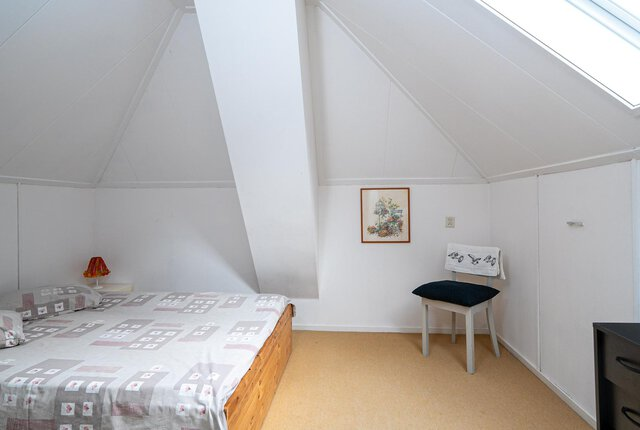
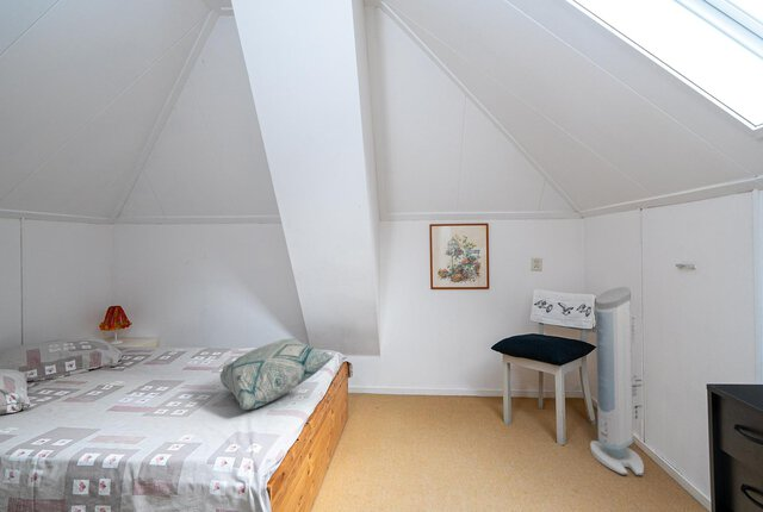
+ decorative pillow (274, 369)
+ air purifier (614, 371)
